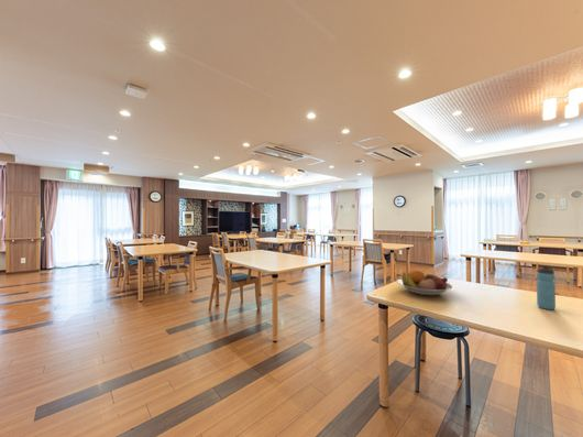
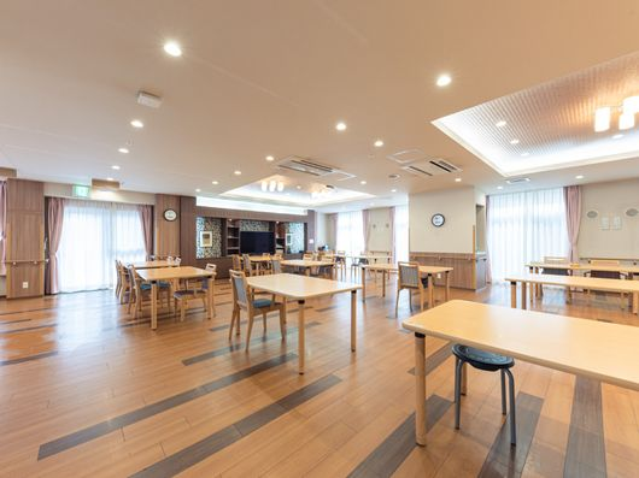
- water bottle (546, 286)
- fruit bowl (424, 281)
